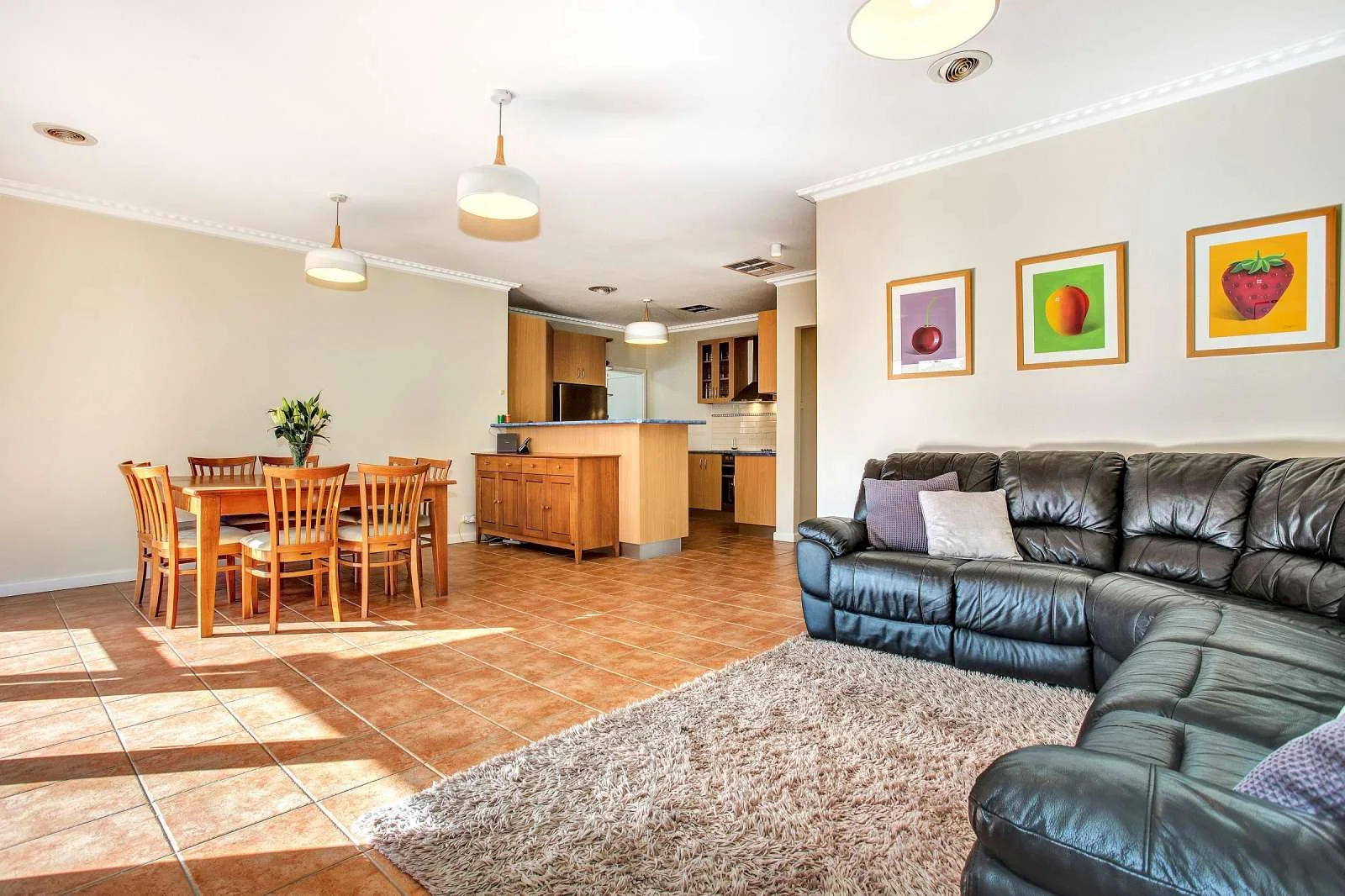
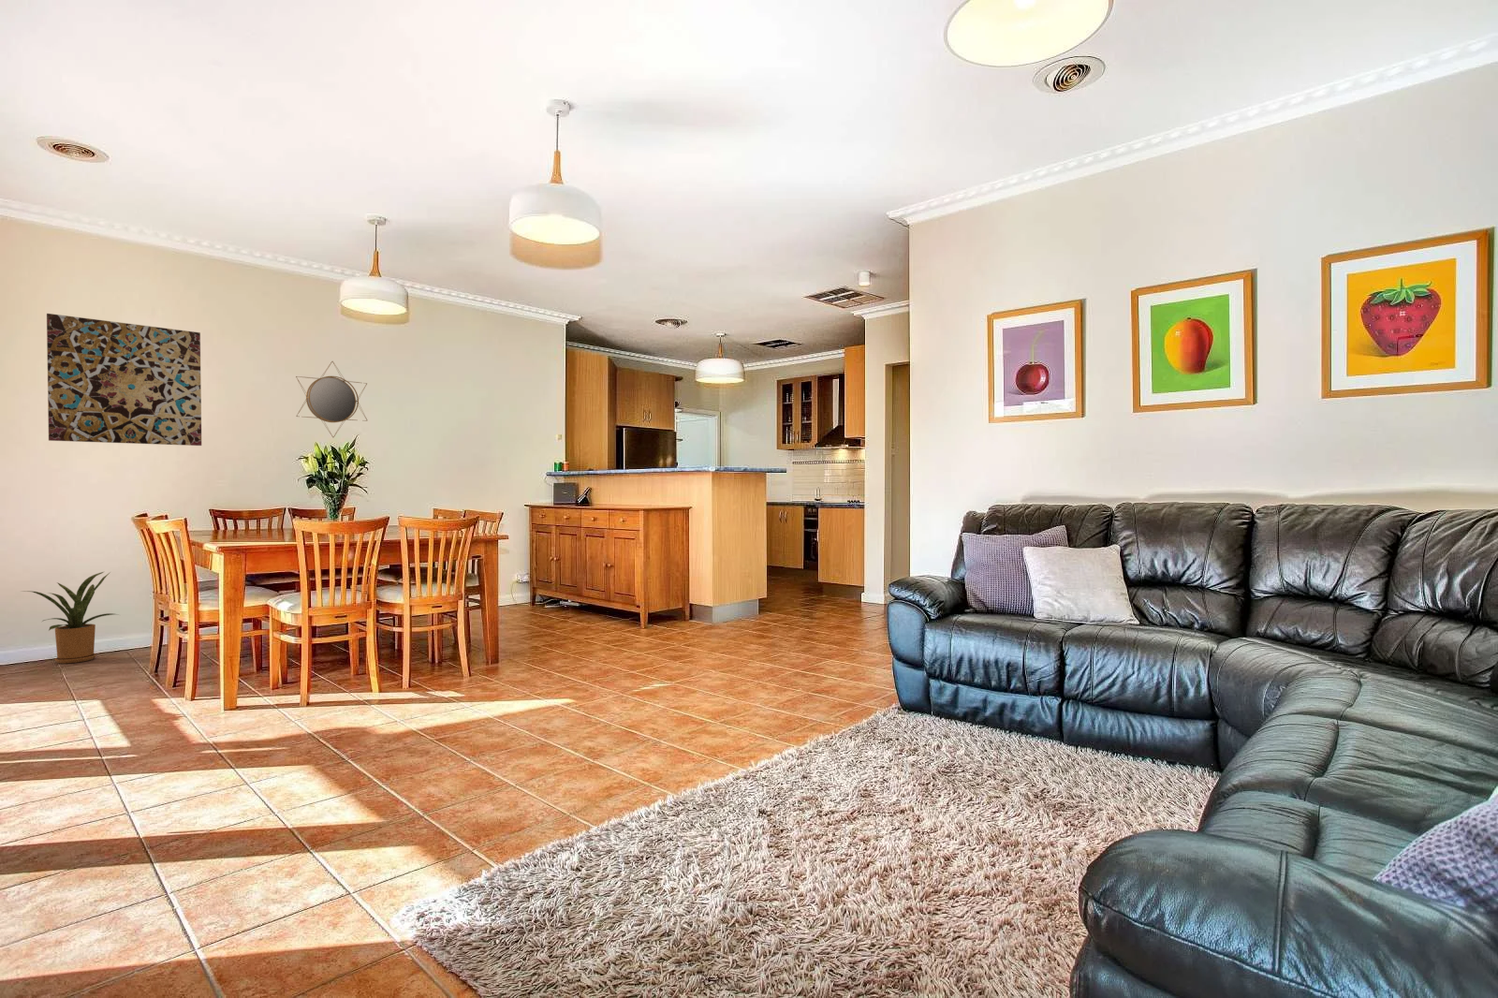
+ home mirror (332, 399)
+ house plant (71, 617)
+ wall art (128, 383)
